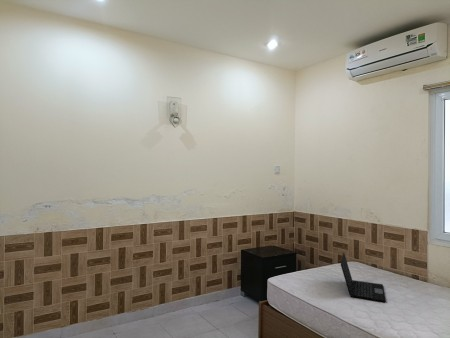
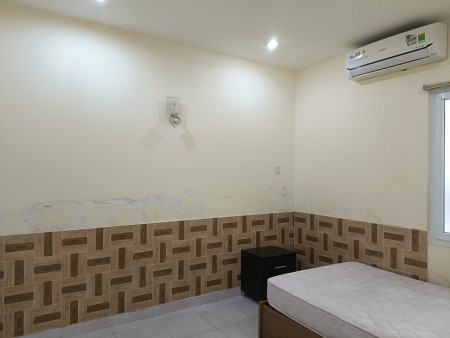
- laptop (361, 281)
